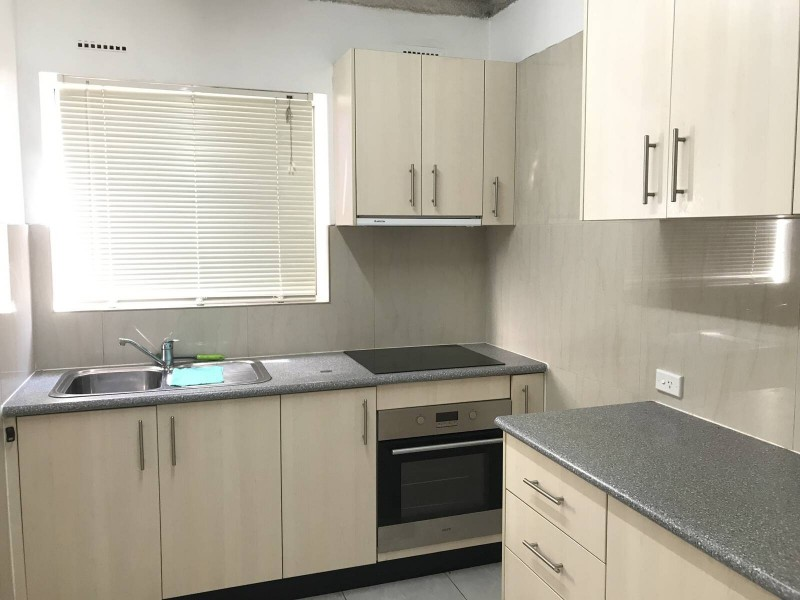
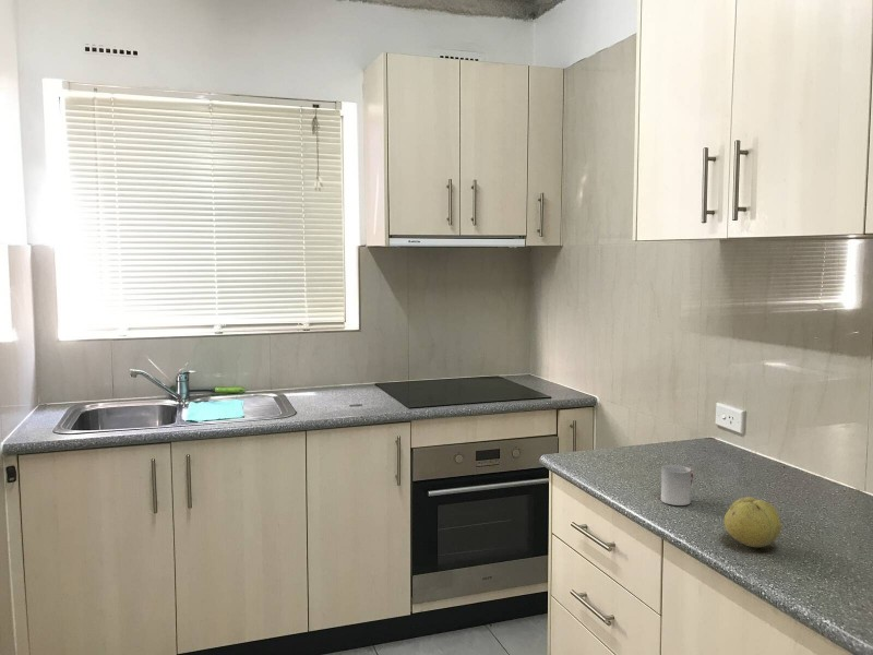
+ cup (679, 484)
+ fruit (752, 522)
